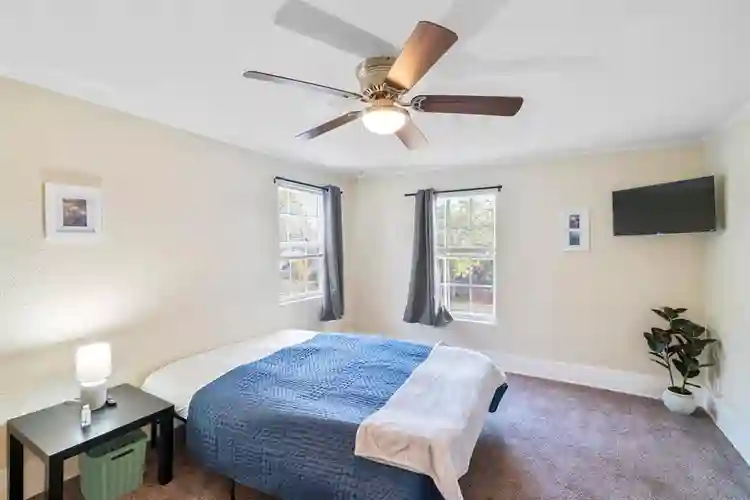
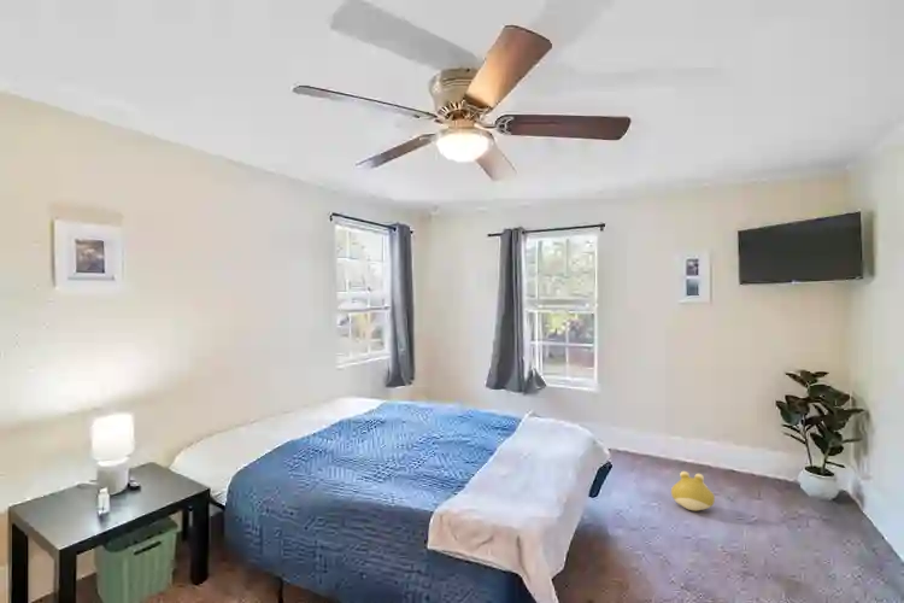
+ plush toy (692, 491)
